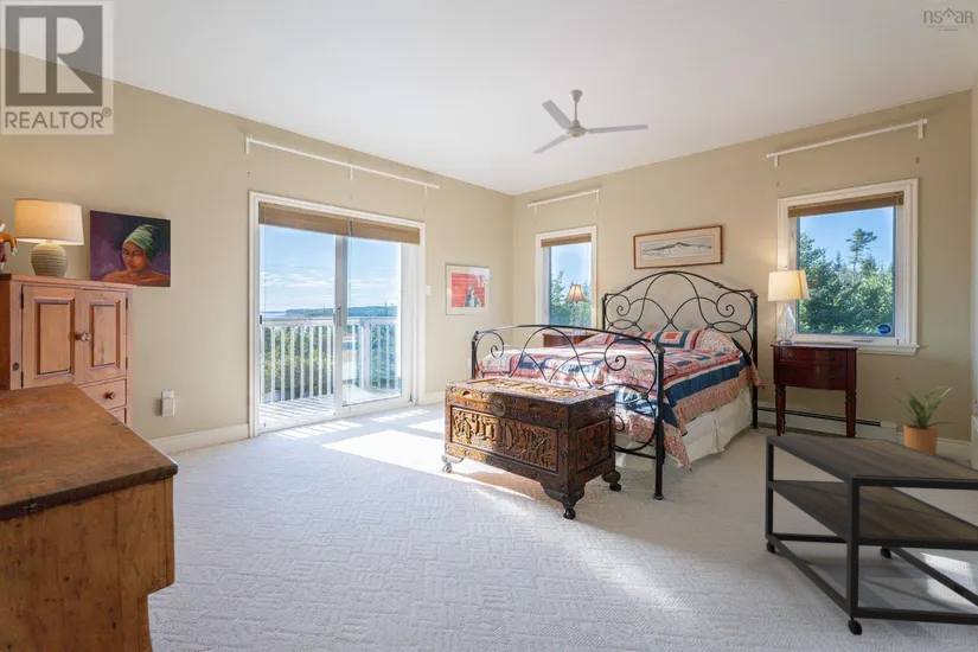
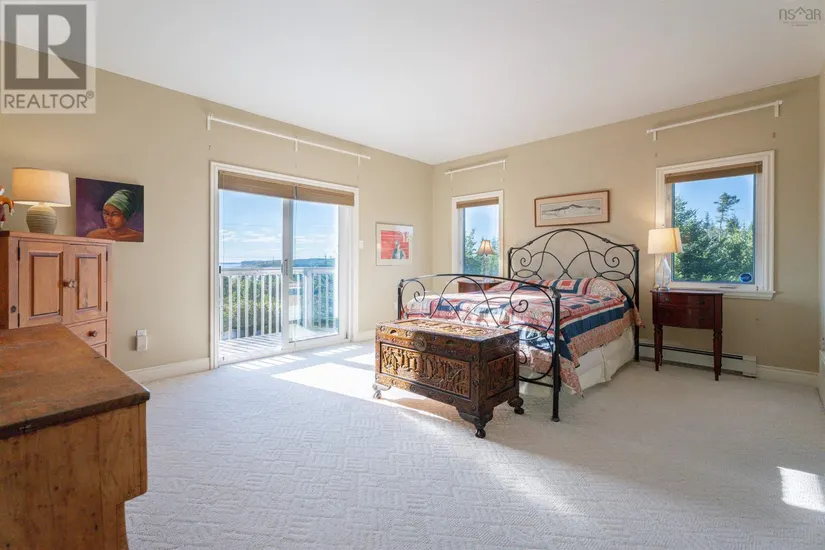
- side table (872, 523)
- house plant (918, 418)
- ceiling fan (576, 110)
